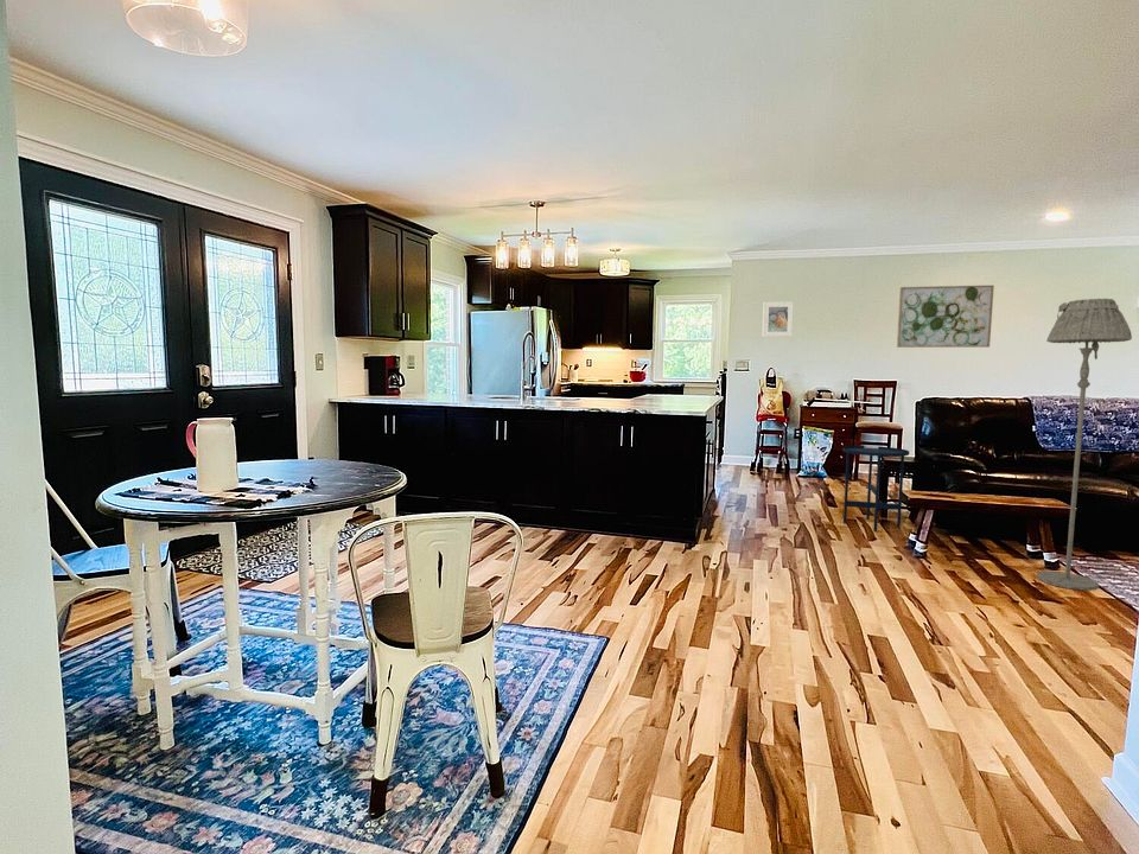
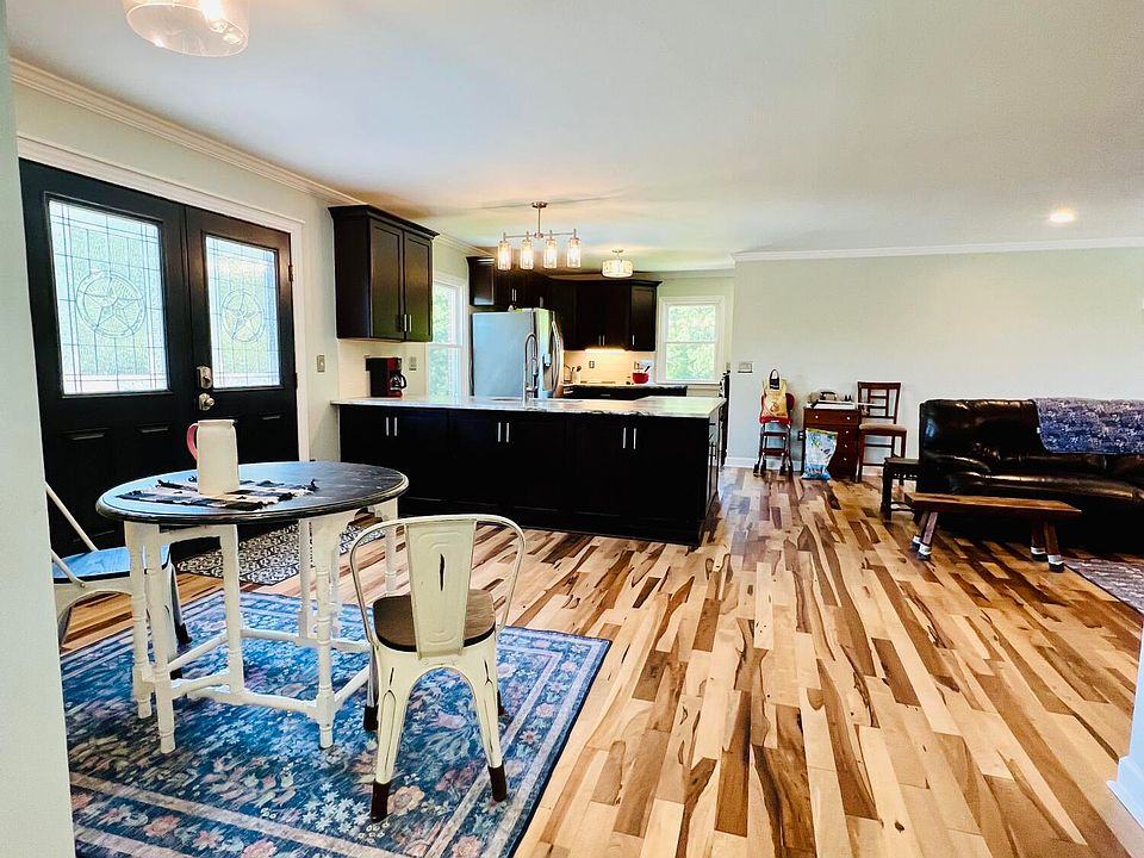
- side table (873, 487)
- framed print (777, 319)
- wall art (944, 317)
- floor lamp (1078, 444)
